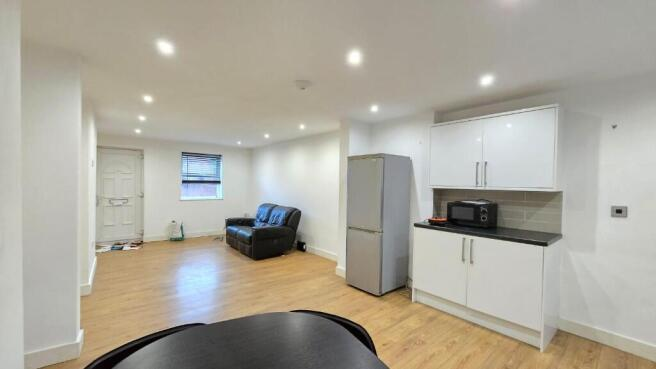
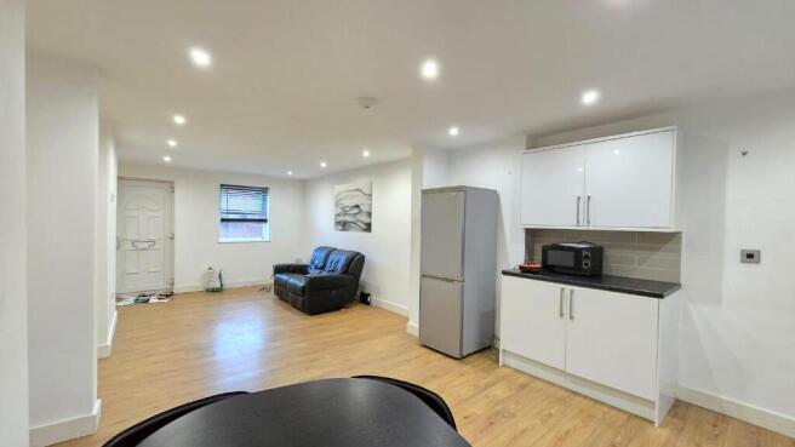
+ wall art (351, 207)
